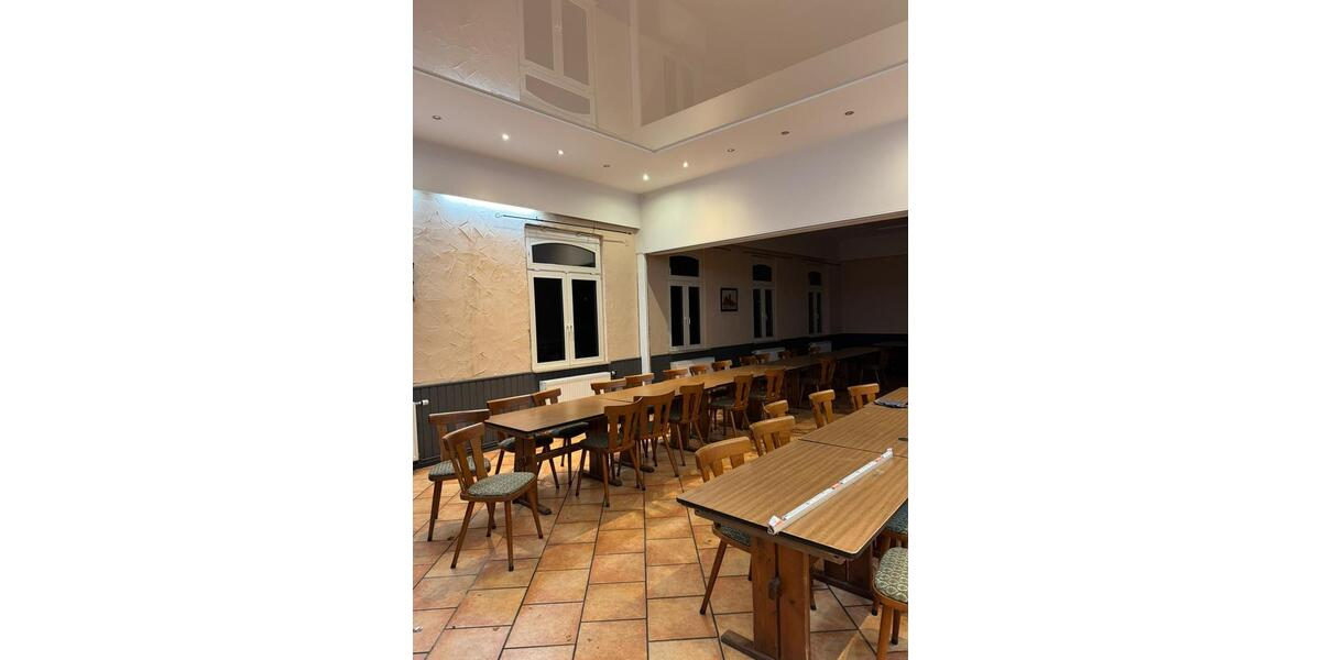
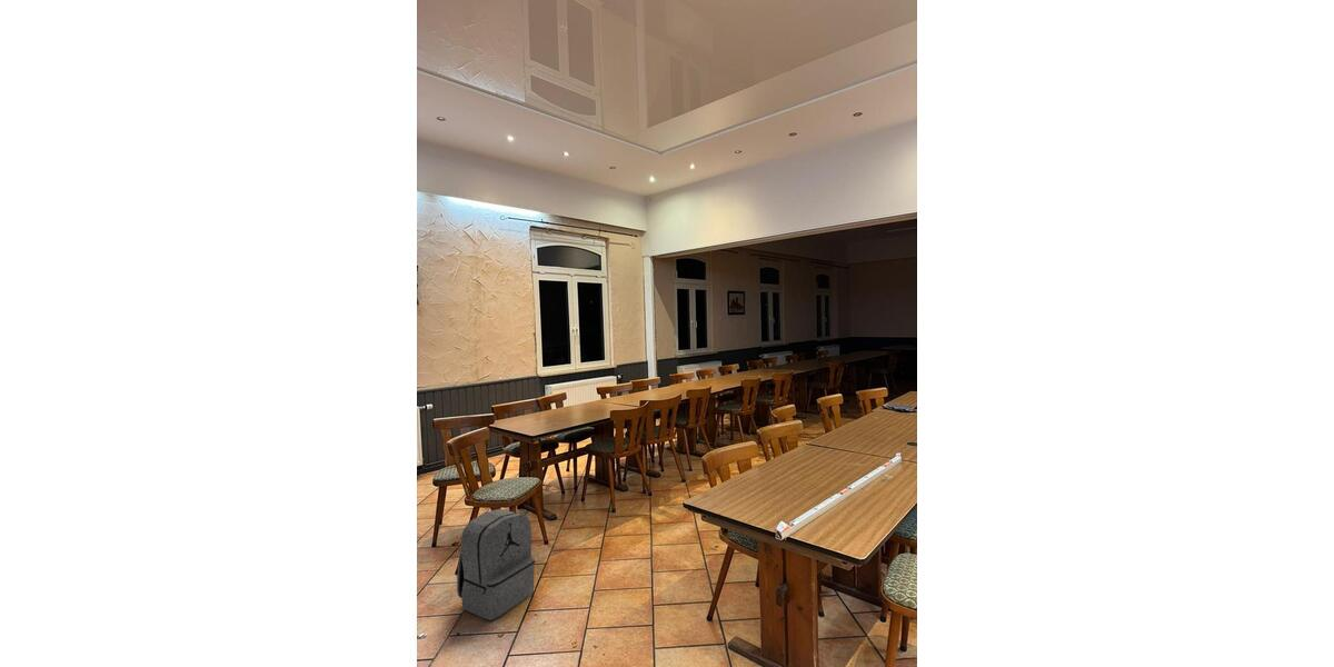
+ backpack (494, 556)
